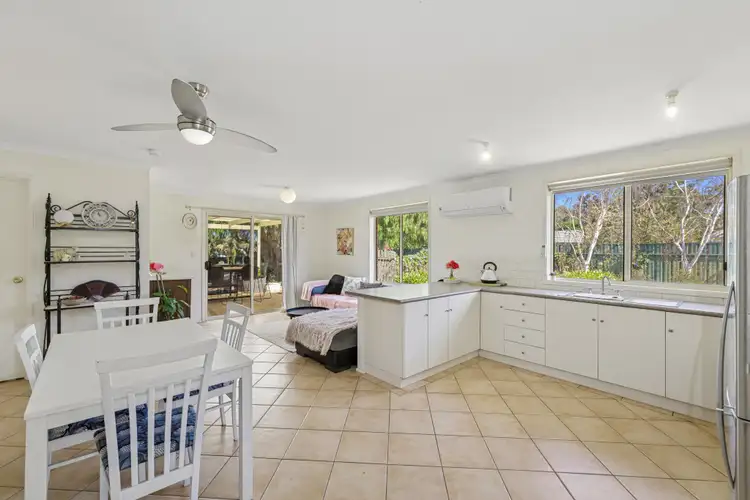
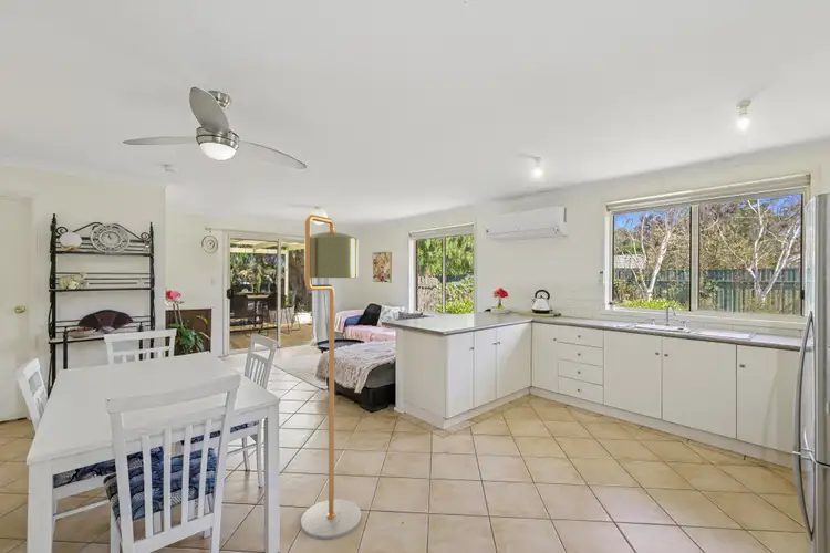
+ floor lamp (329, 369)
